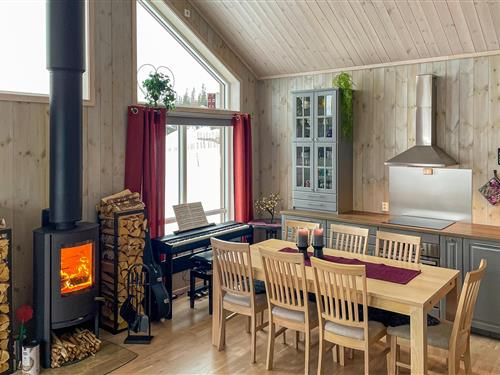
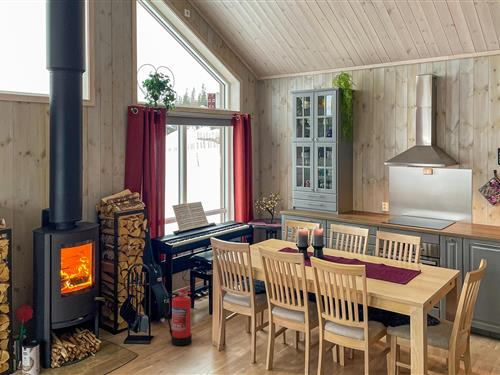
+ fire extinguisher (177, 313)
